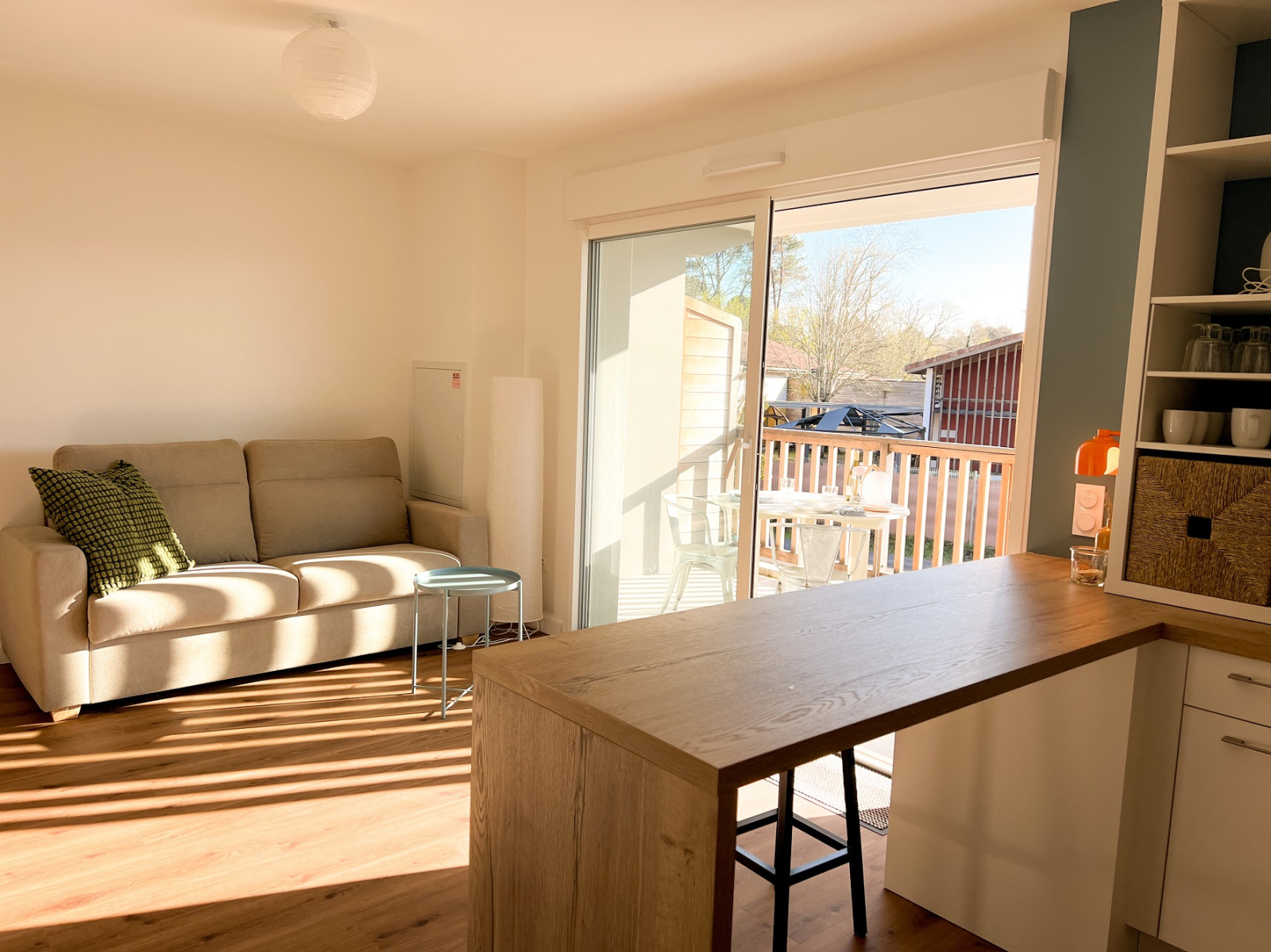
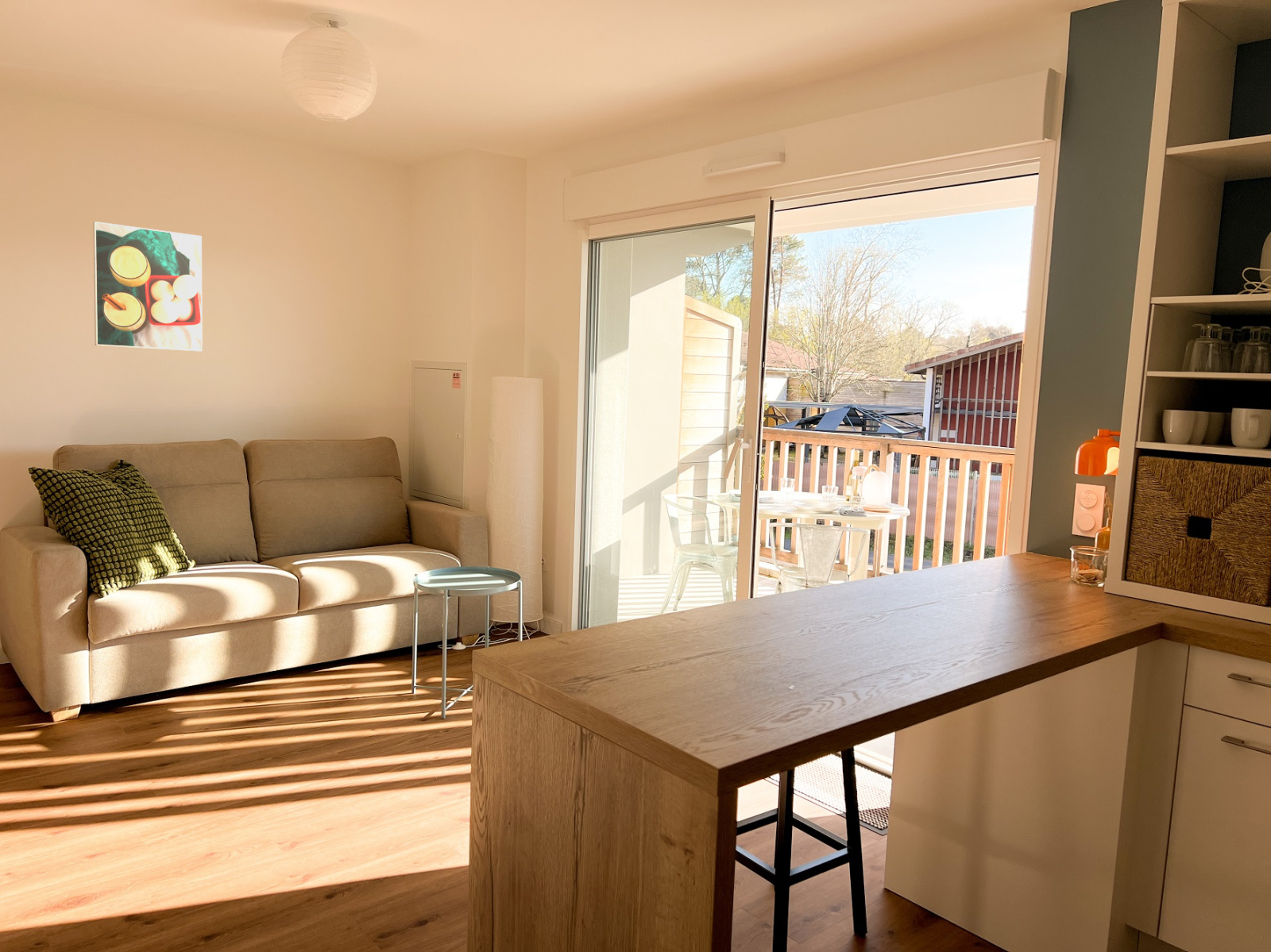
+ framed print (149, 289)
